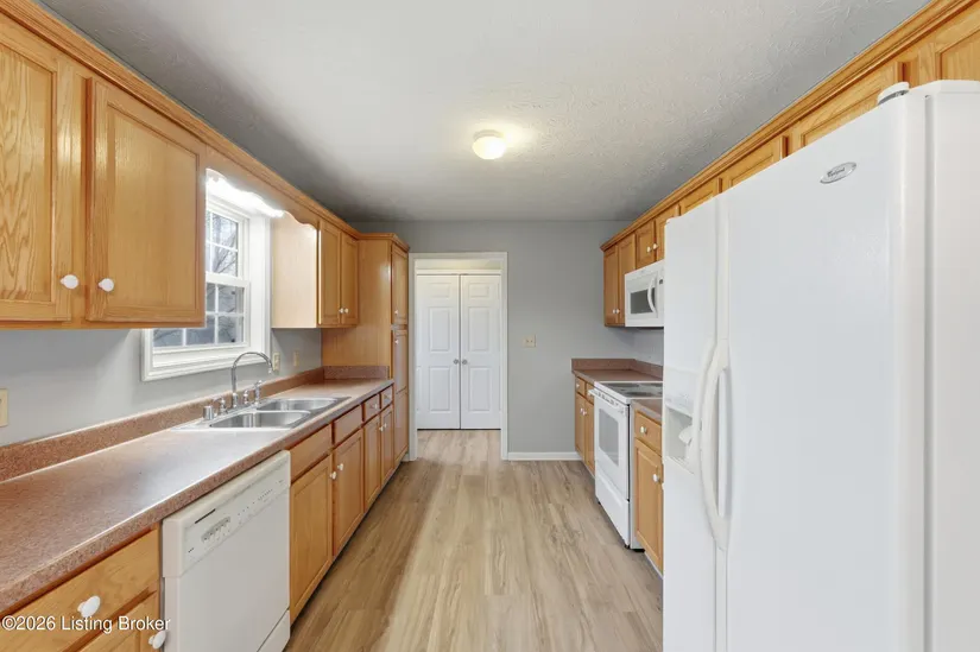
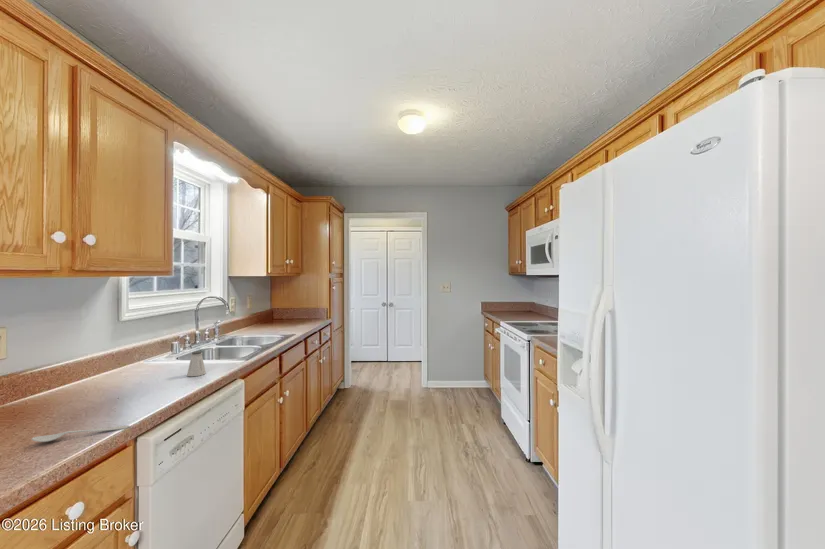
+ spoon (83, 431)
+ saltshaker (196, 363)
